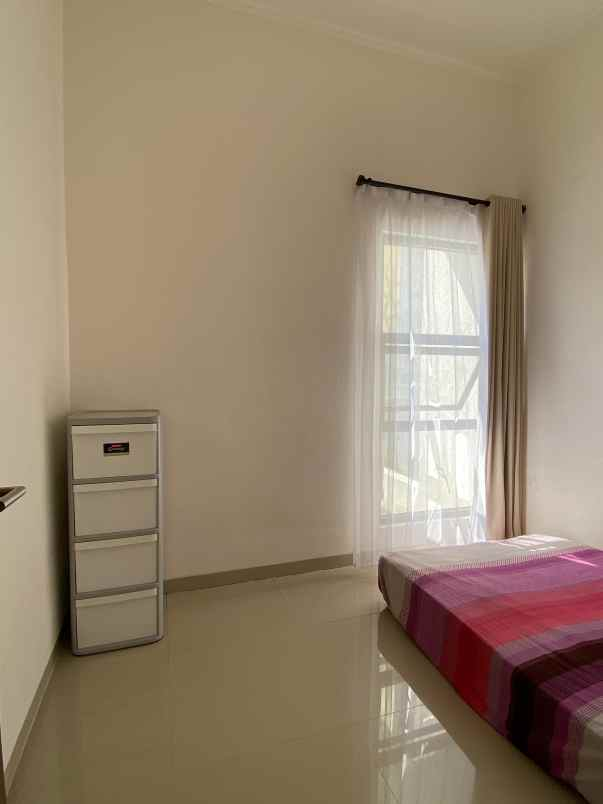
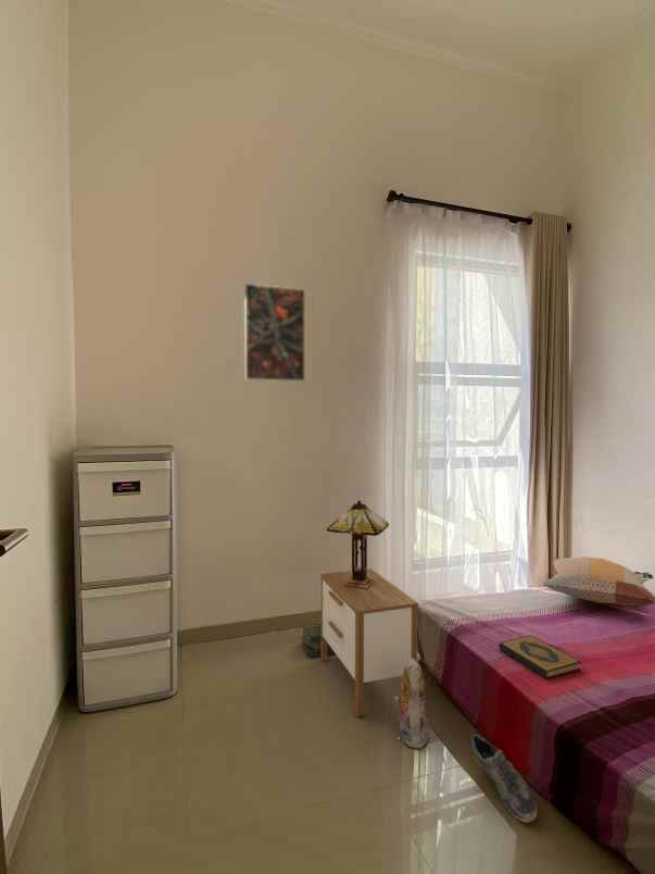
+ book (320, 633)
+ plush toy (411, 697)
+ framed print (275, 334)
+ decorative pillow (599, 578)
+ hardback book (538, 654)
+ nightstand (363, 634)
+ shoe (503, 772)
+ table lamp (357, 541)
